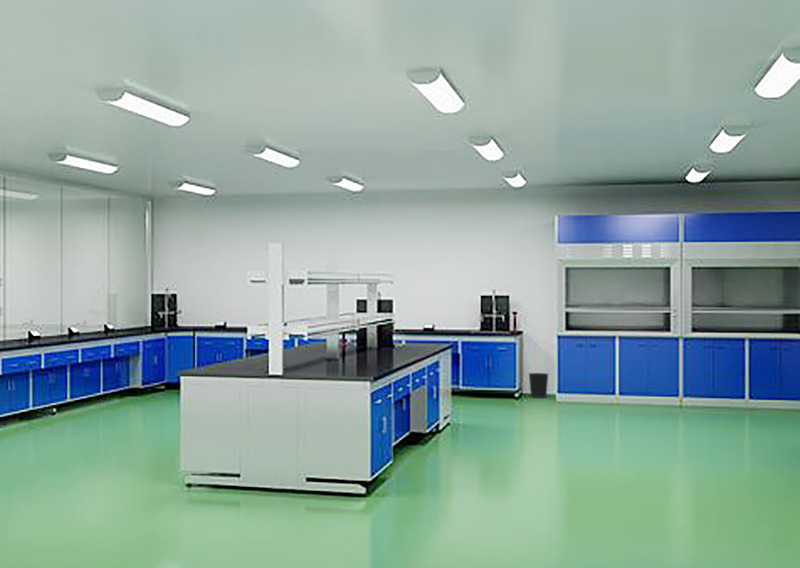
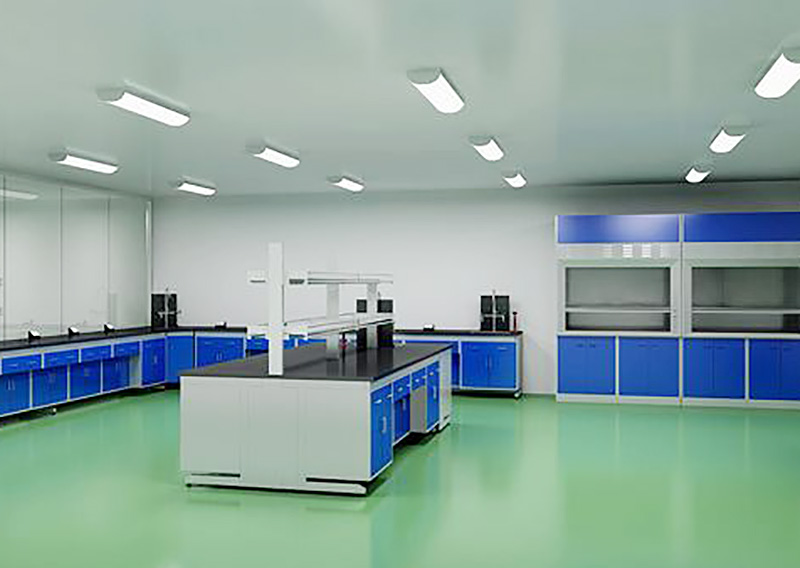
- wastebasket (538, 385)
